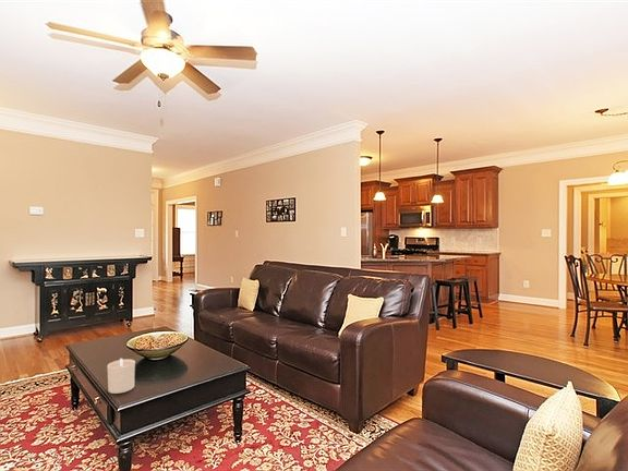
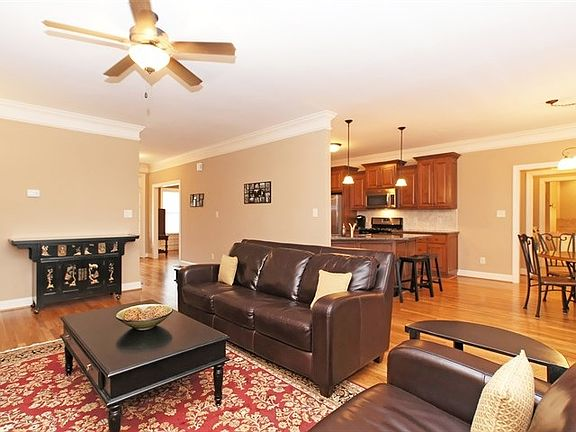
- candle (121, 373)
